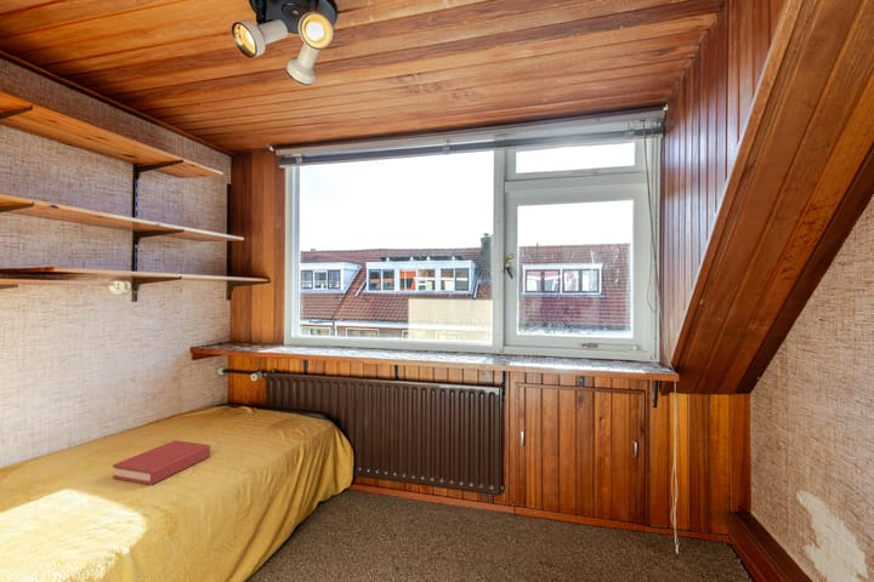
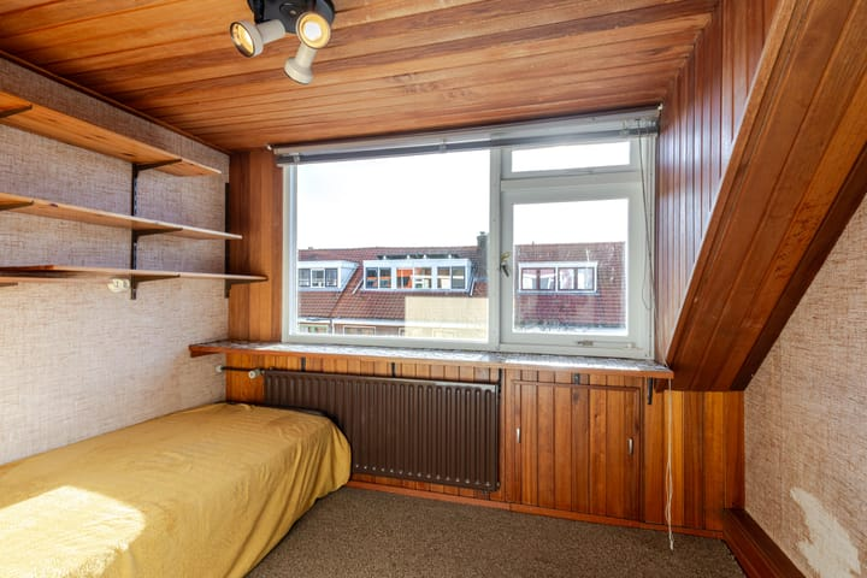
- hardback book (164, 460)
